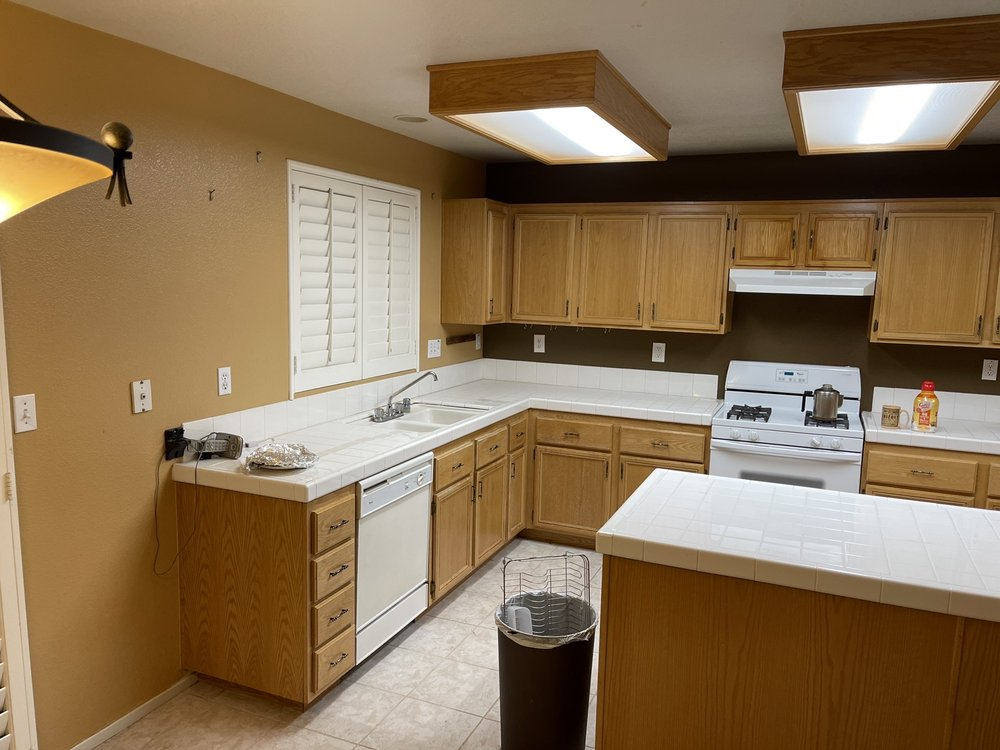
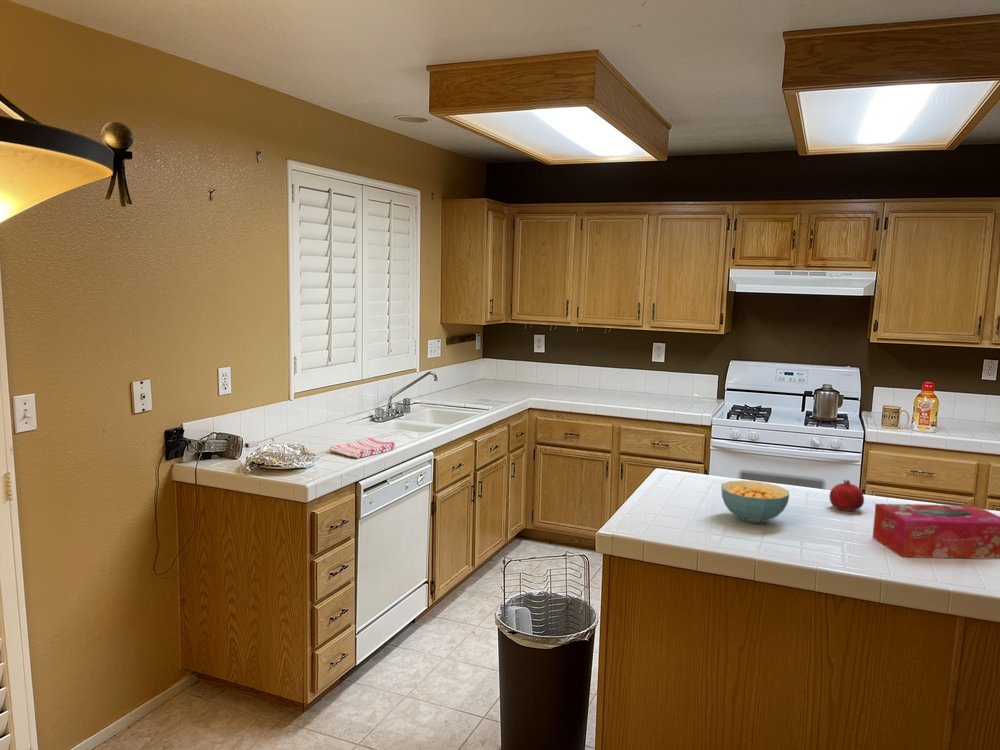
+ fruit (846, 494)
+ tissue box (940, 530)
+ cereal bowl (753, 504)
+ dish towel (362, 446)
